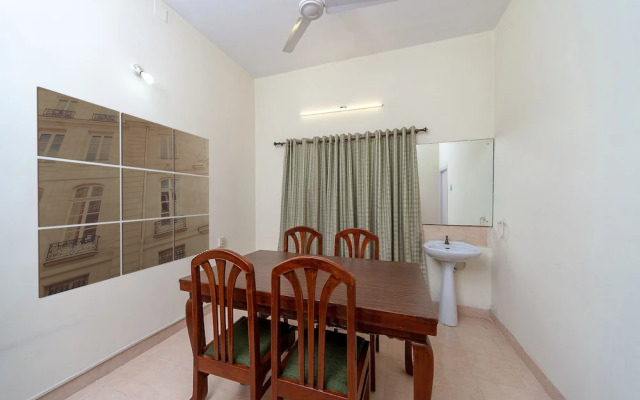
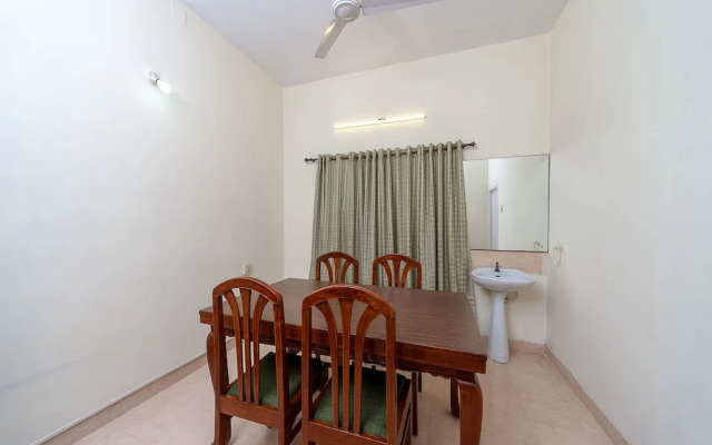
- wall art (149, 194)
